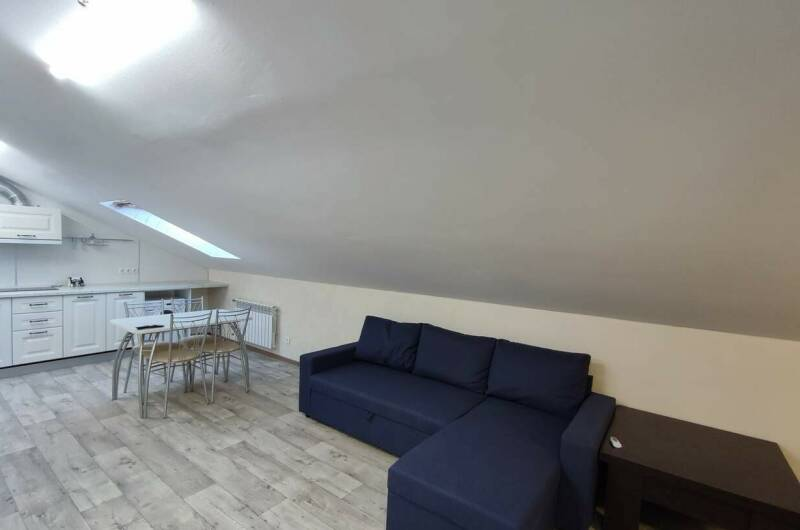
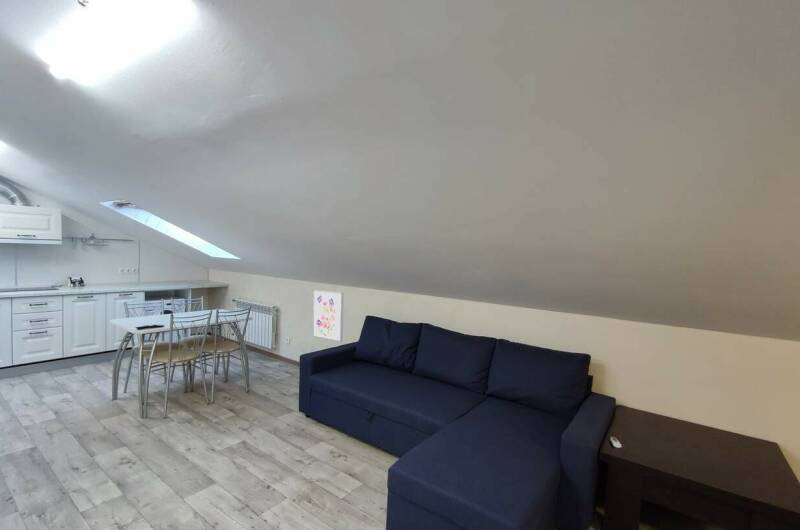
+ wall art (327, 315)
